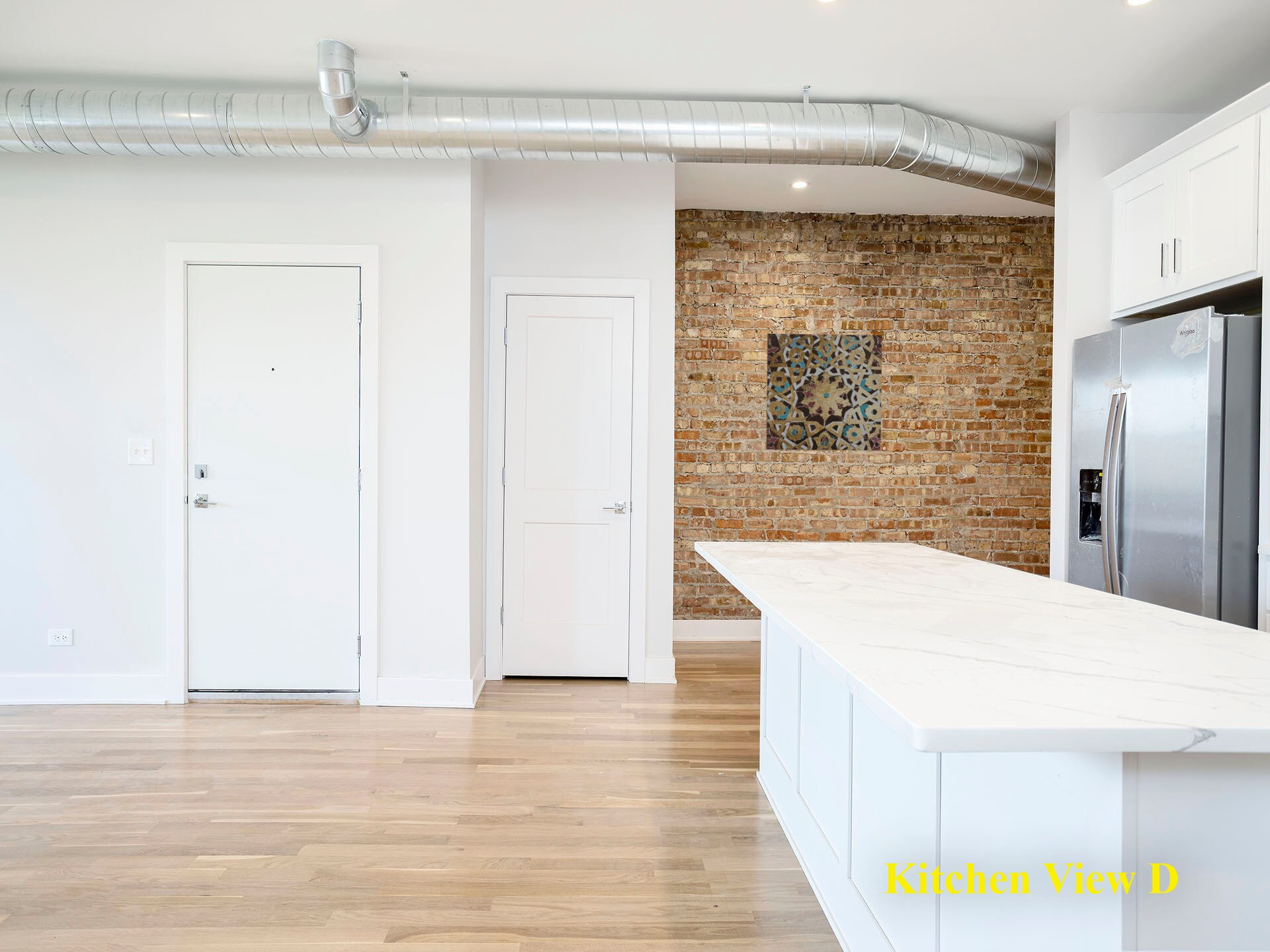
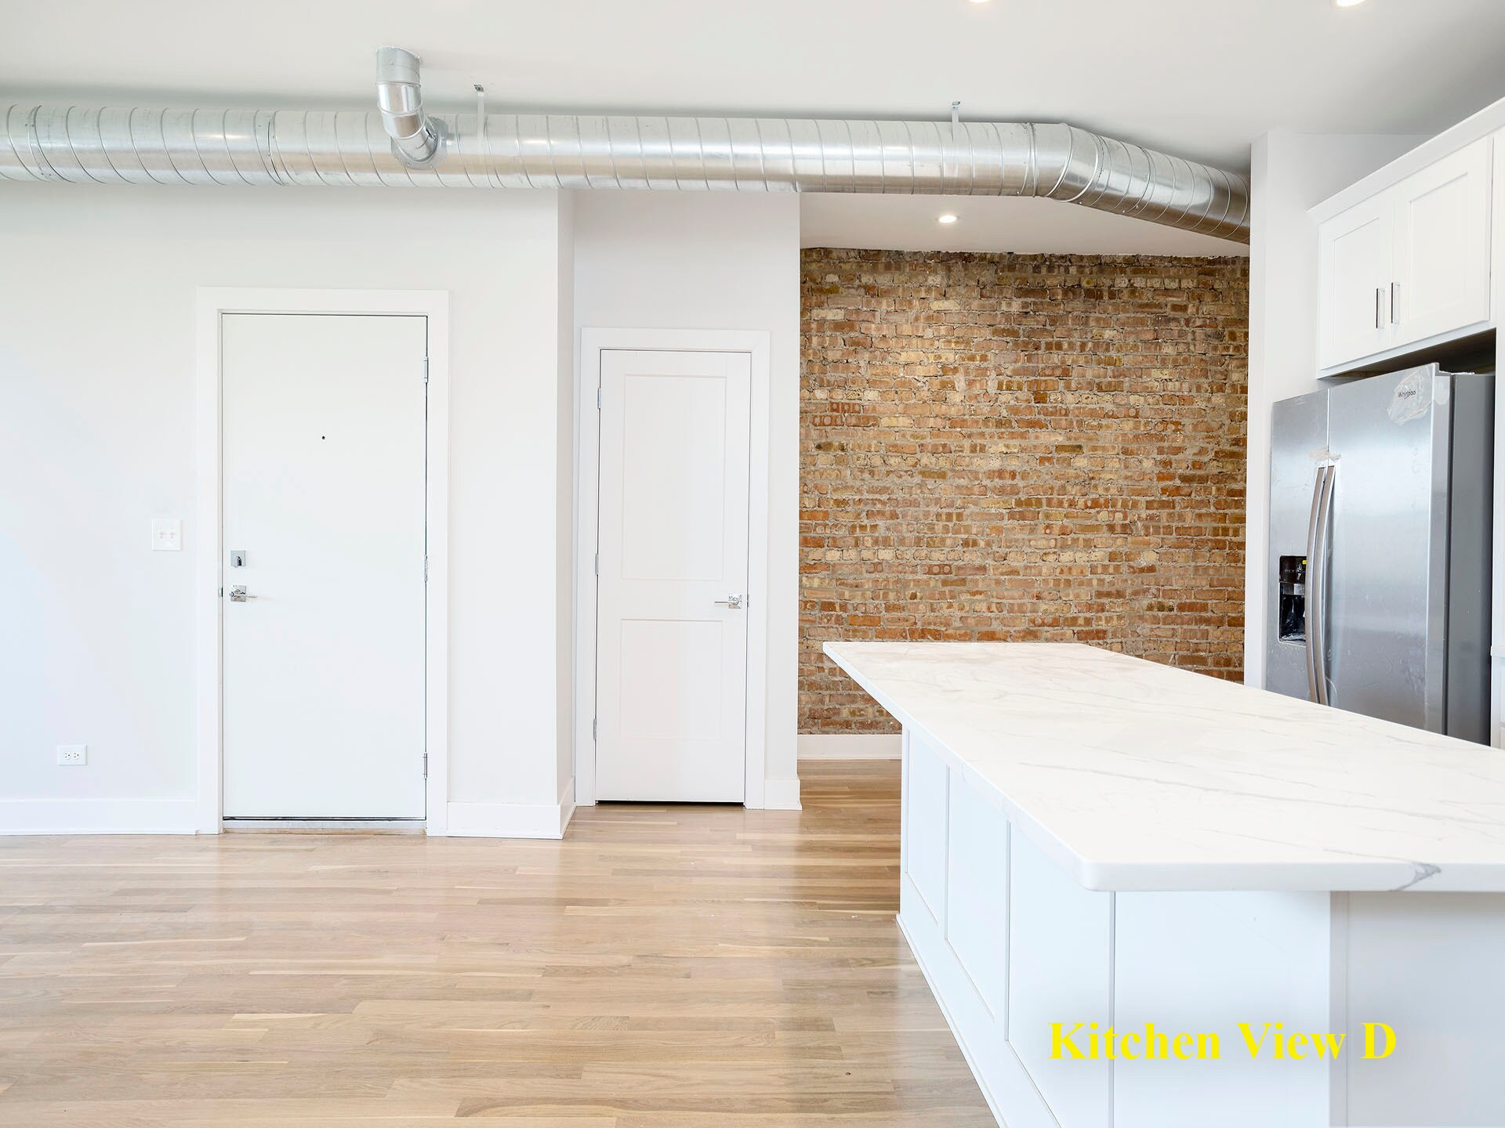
- wall art (824, 392)
